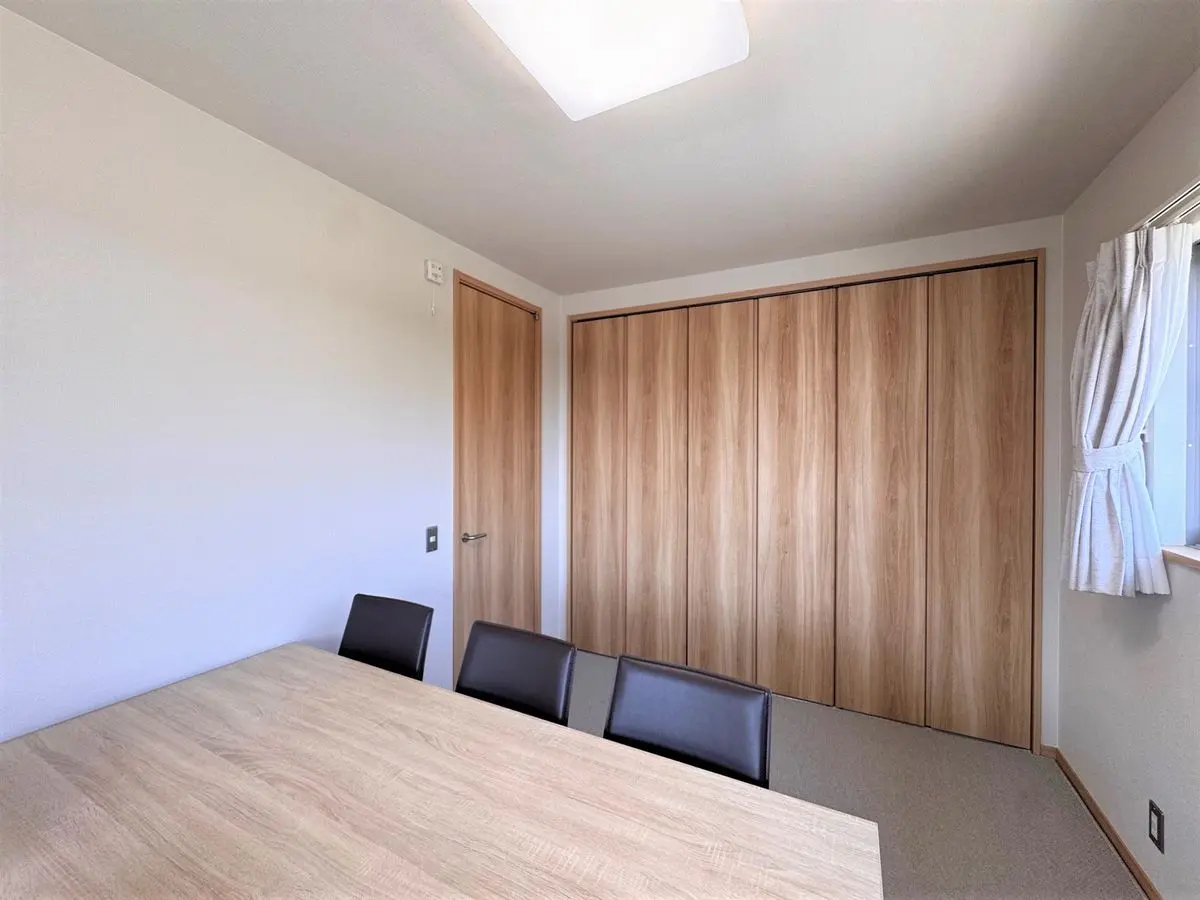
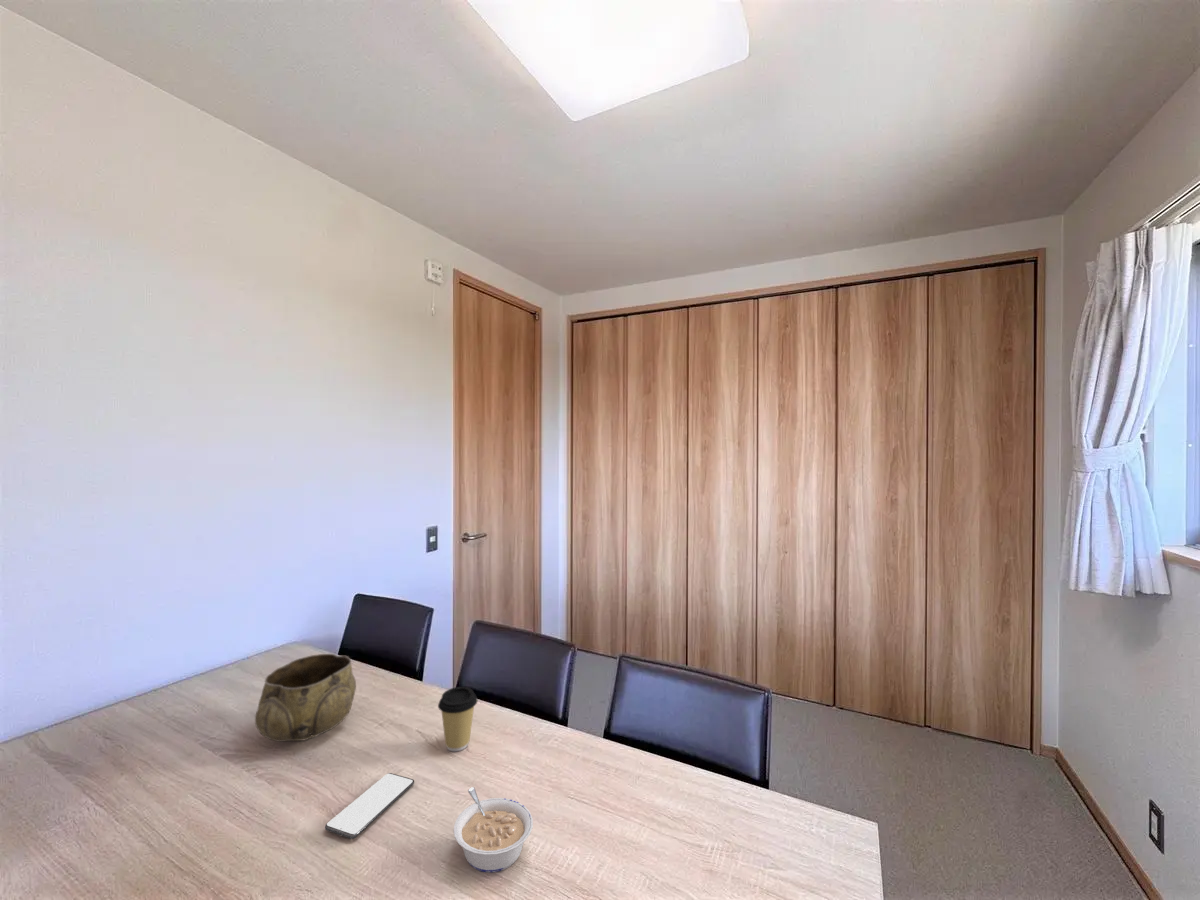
+ coffee cup (457, 719)
+ decorative bowl (308, 698)
+ smartphone (372, 803)
+ legume (490, 834)
